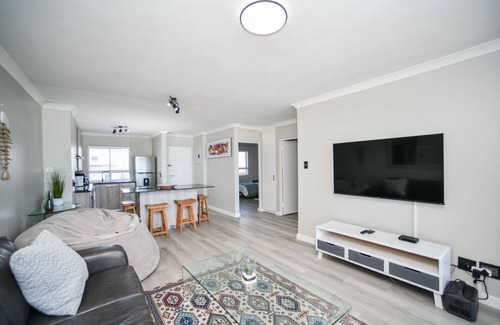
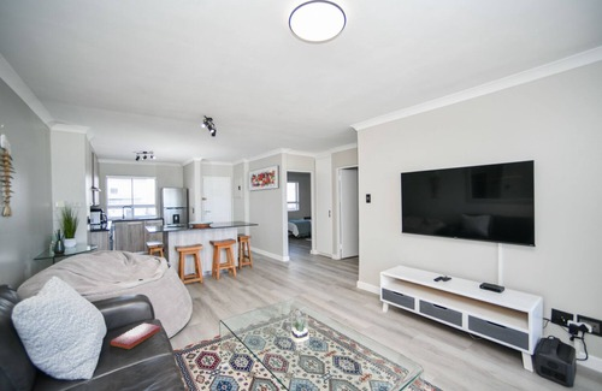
+ hardback book (136, 334)
